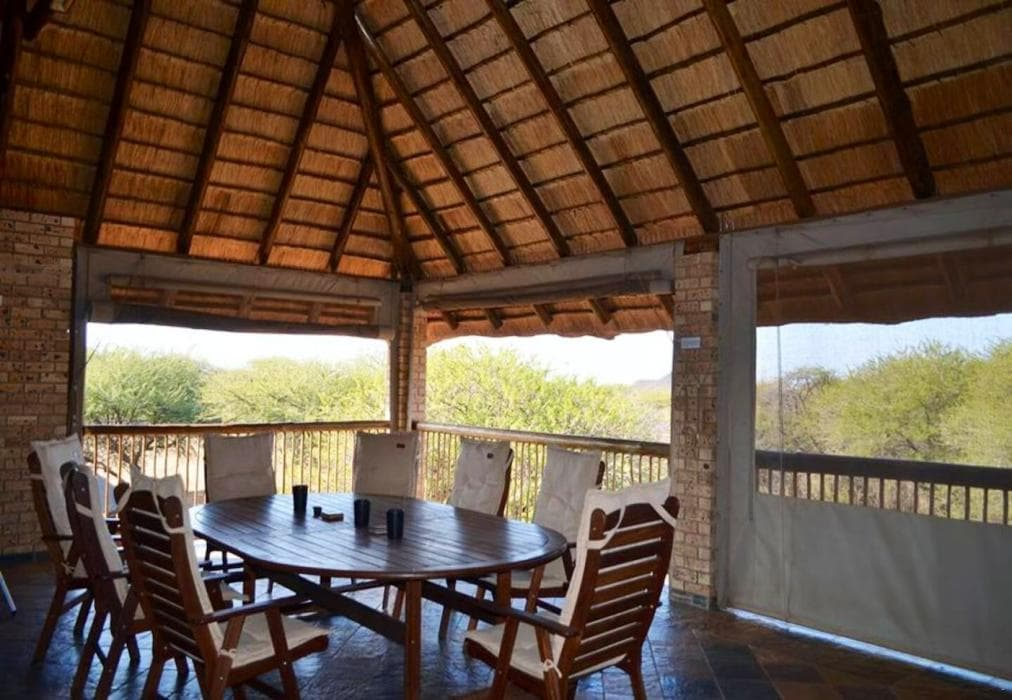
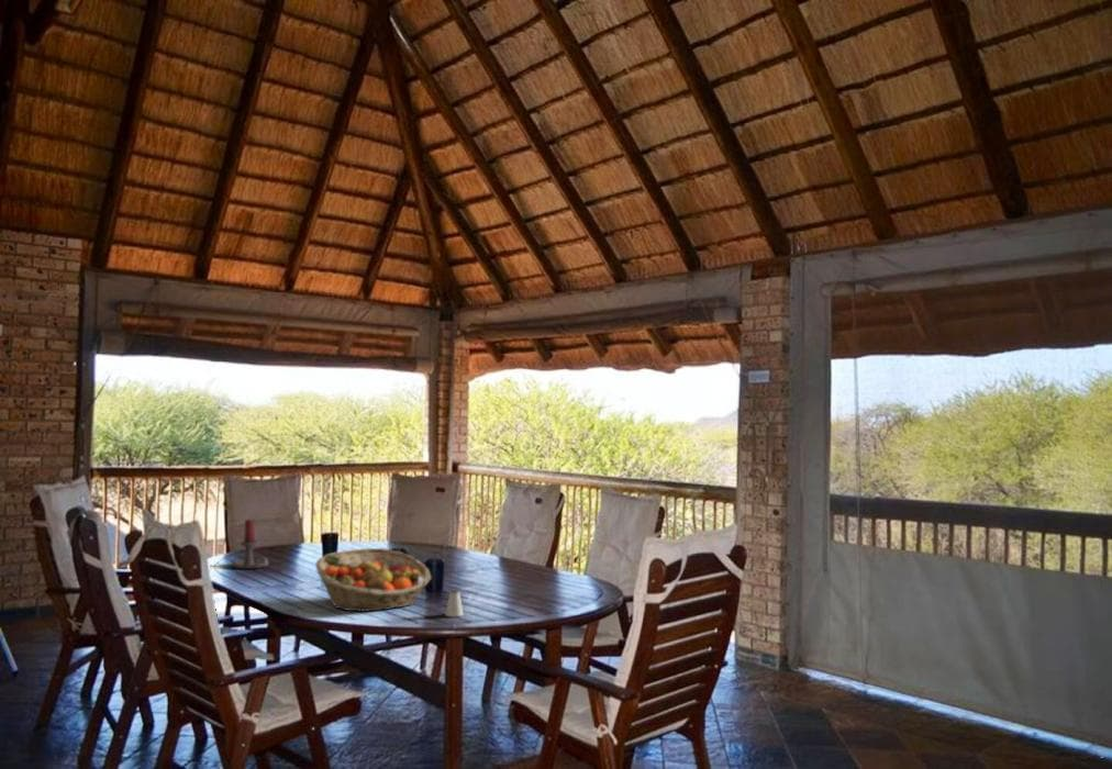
+ saltshaker (454, 602)
+ fruit basket (374, 578)
+ candle holder (253, 543)
